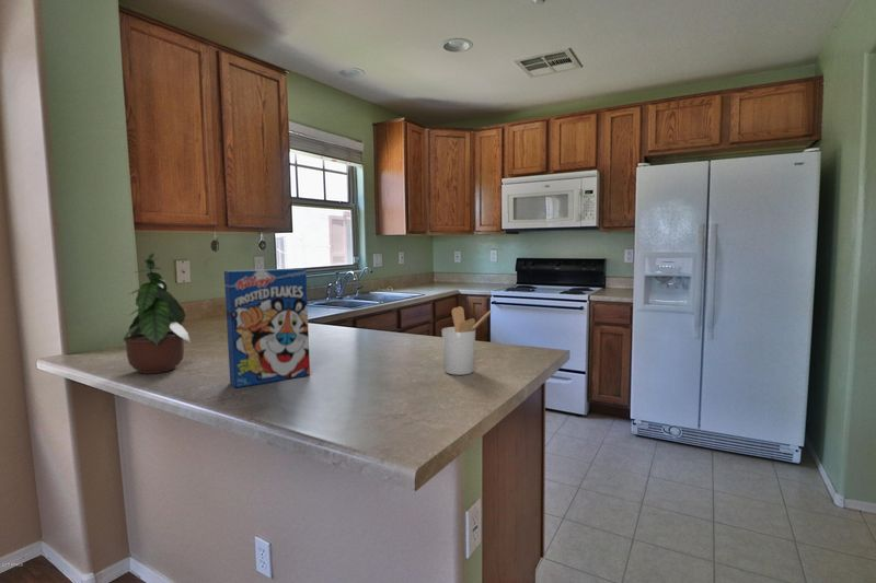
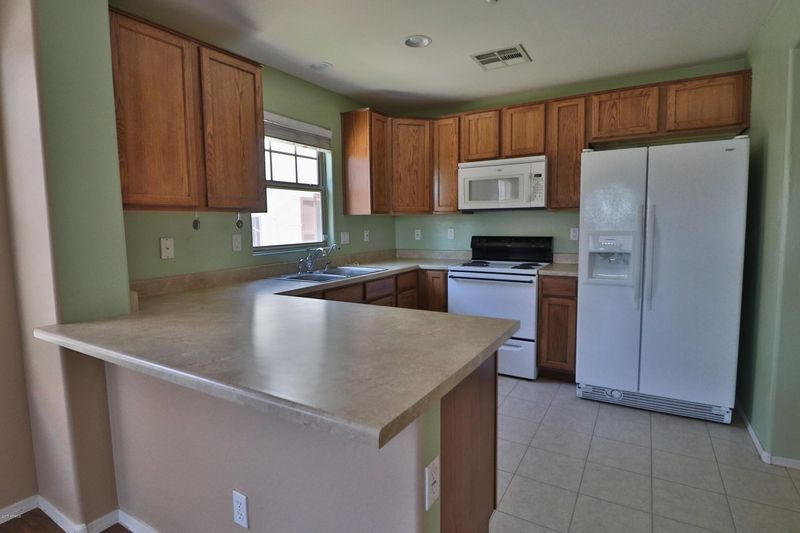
- utensil holder (468, 339)
- potted plant (157, 311)
- cereal box (268, 324)
